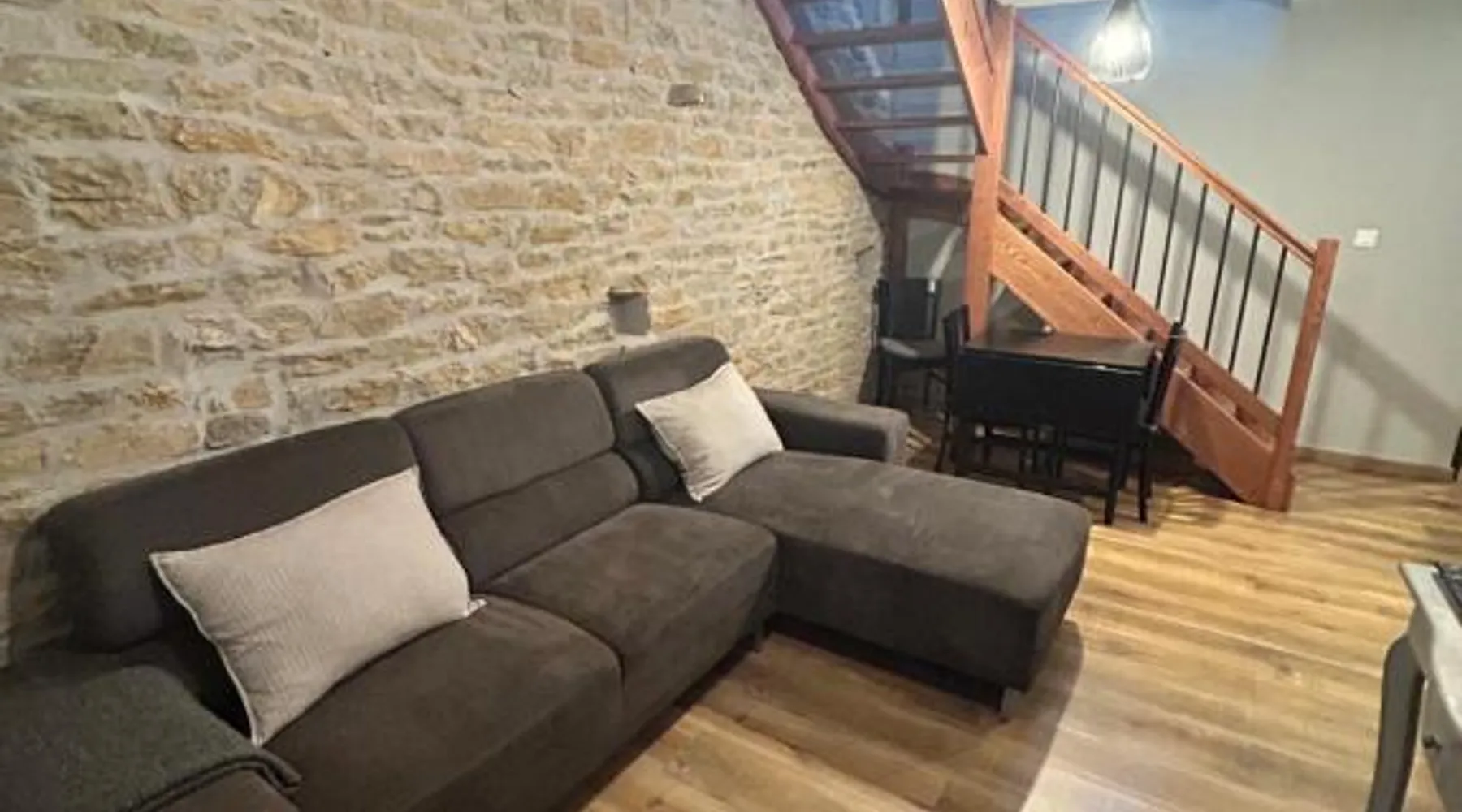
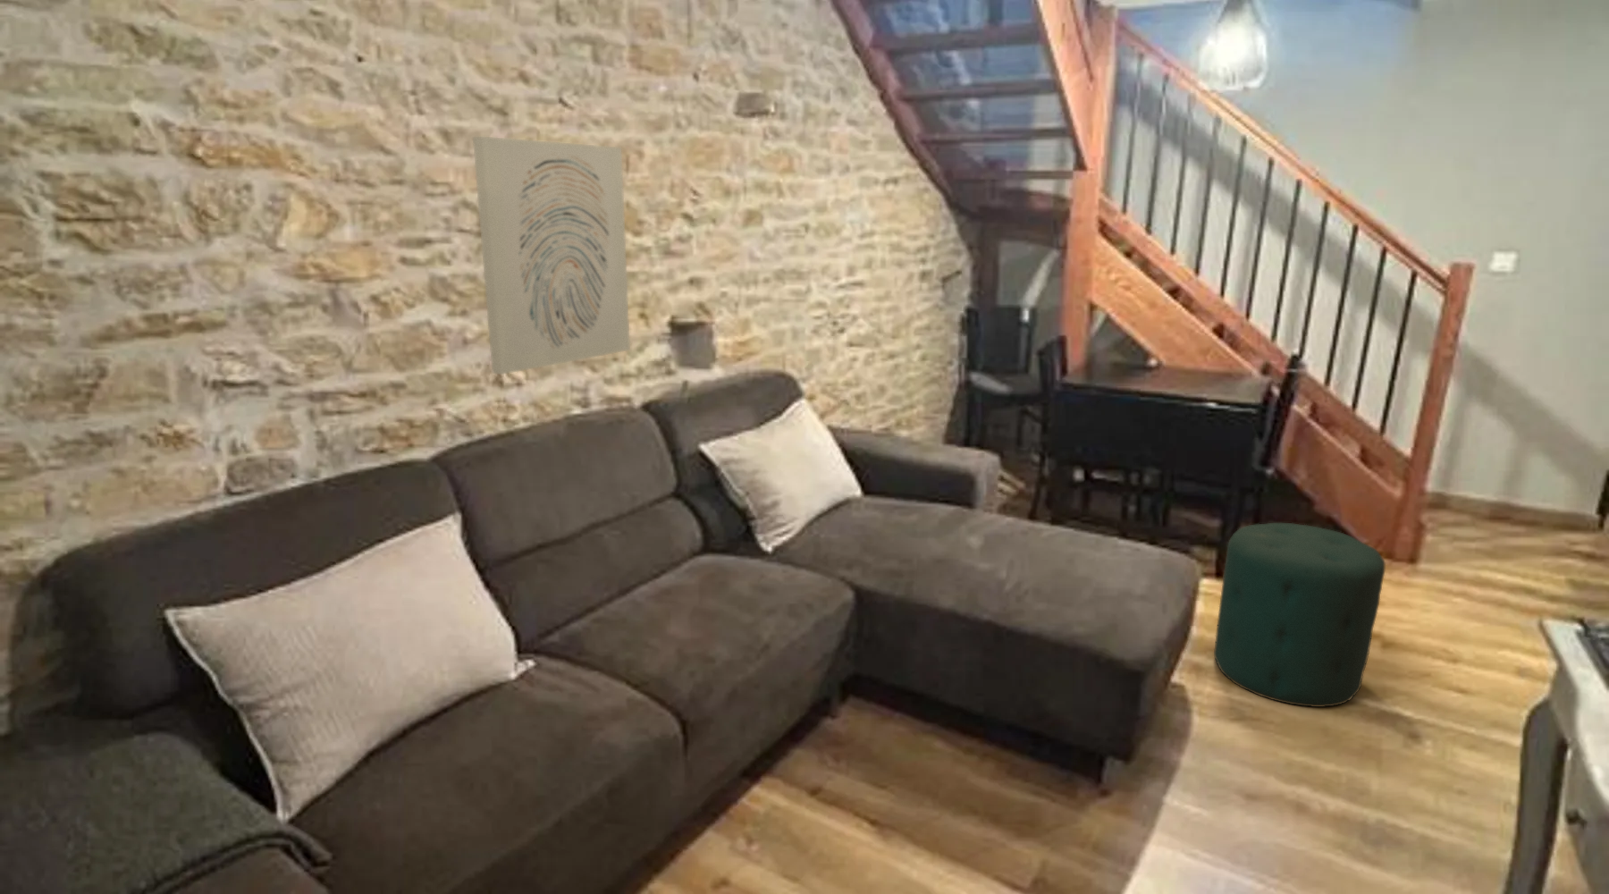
+ ottoman (1295, 610)
+ wall art (559, 254)
